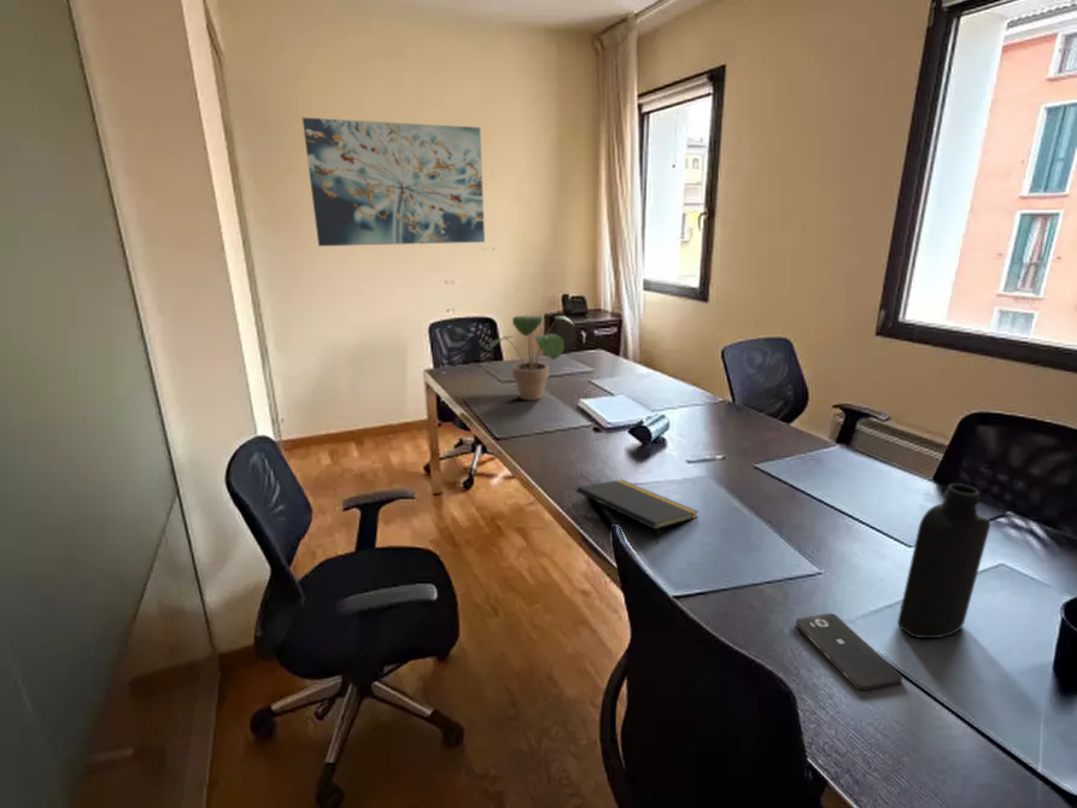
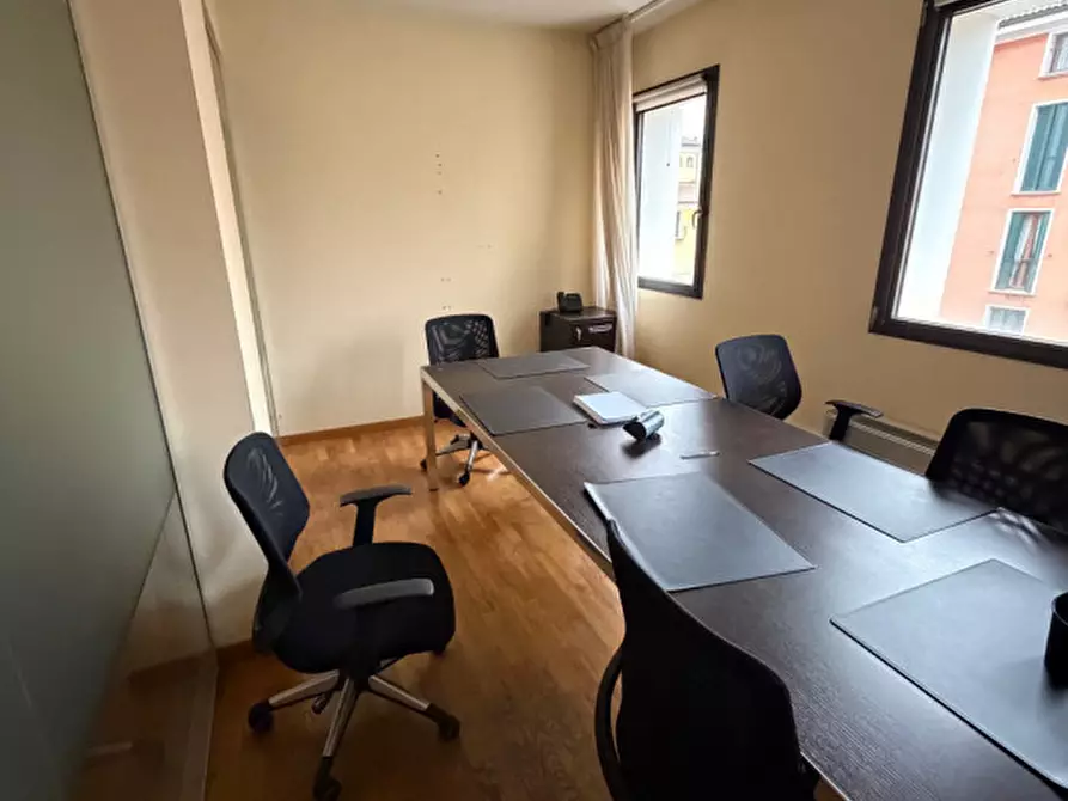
- notepad (636, 502)
- wall art (400, 185)
- smartphone (844, 648)
- potted plant (529, 355)
- bottle (946, 560)
